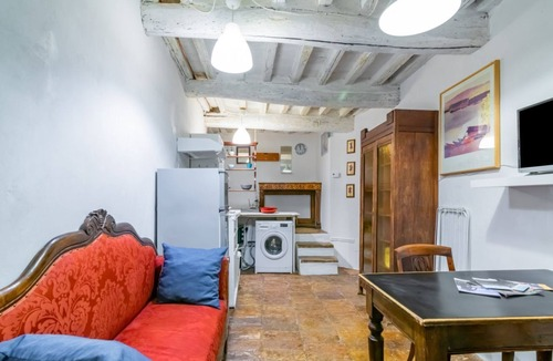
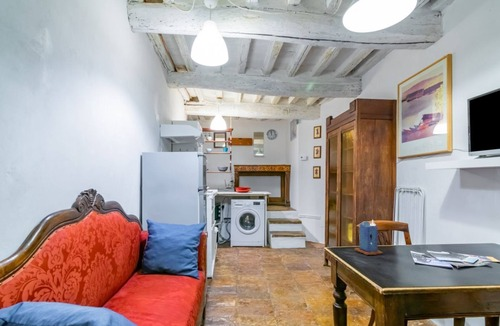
+ candle (368, 235)
